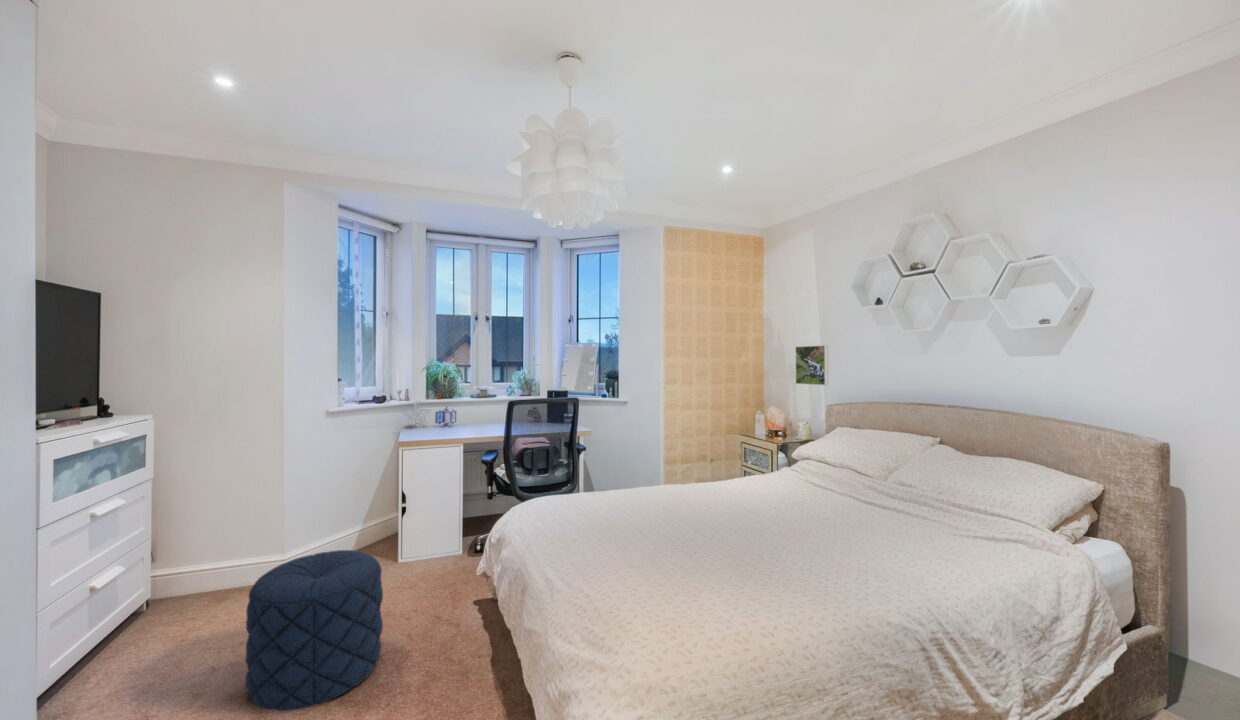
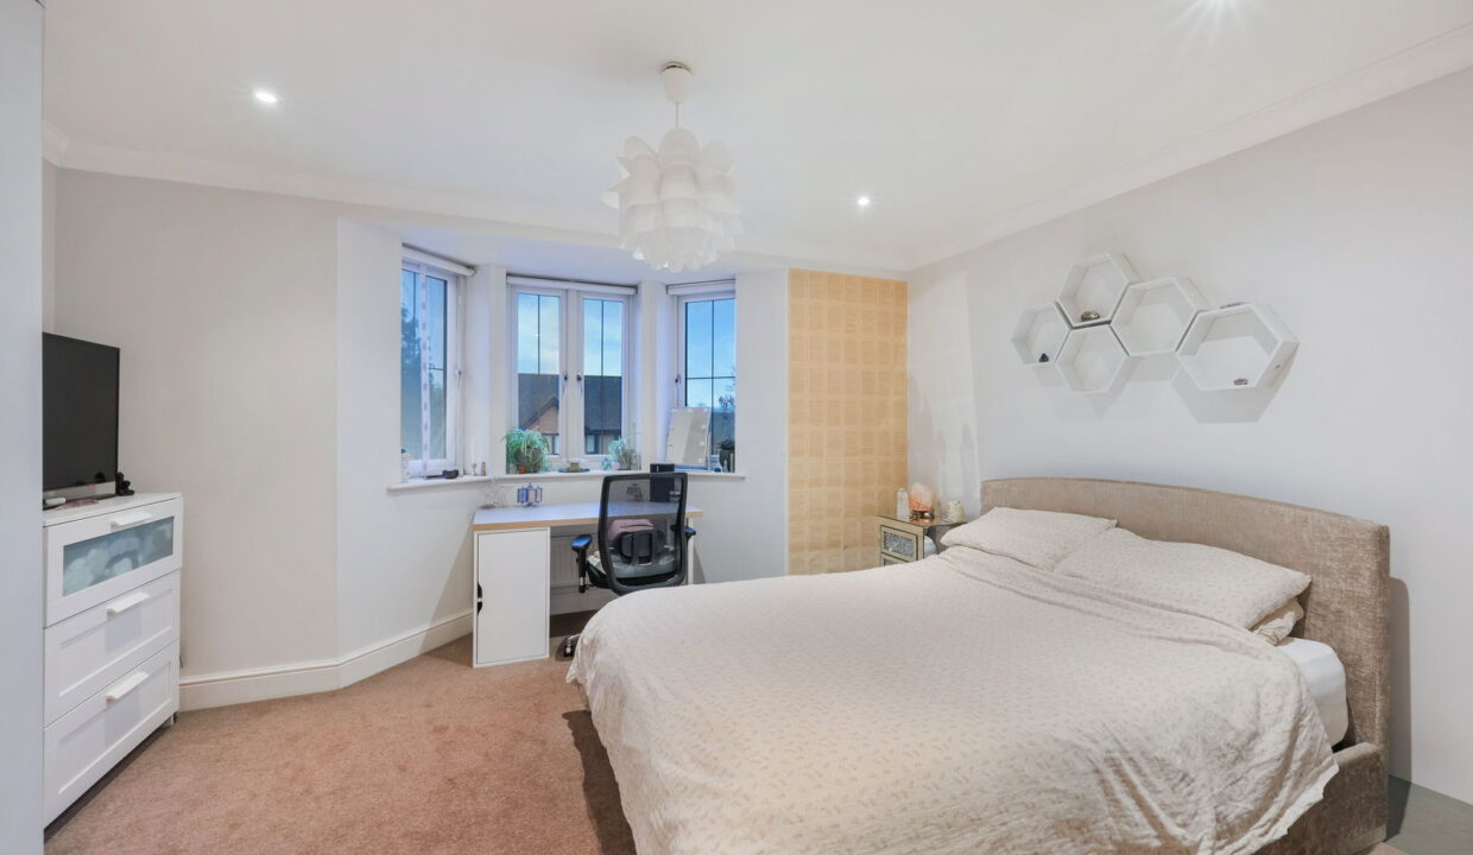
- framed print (811, 365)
- pouf (318, 618)
